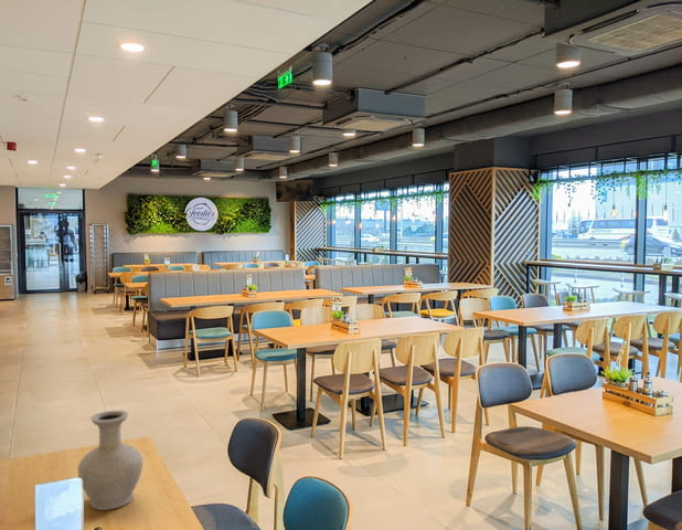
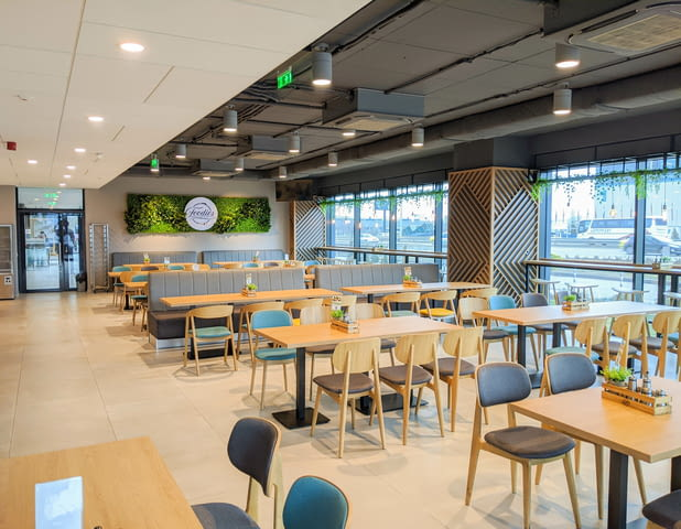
- vase (110, 457)
